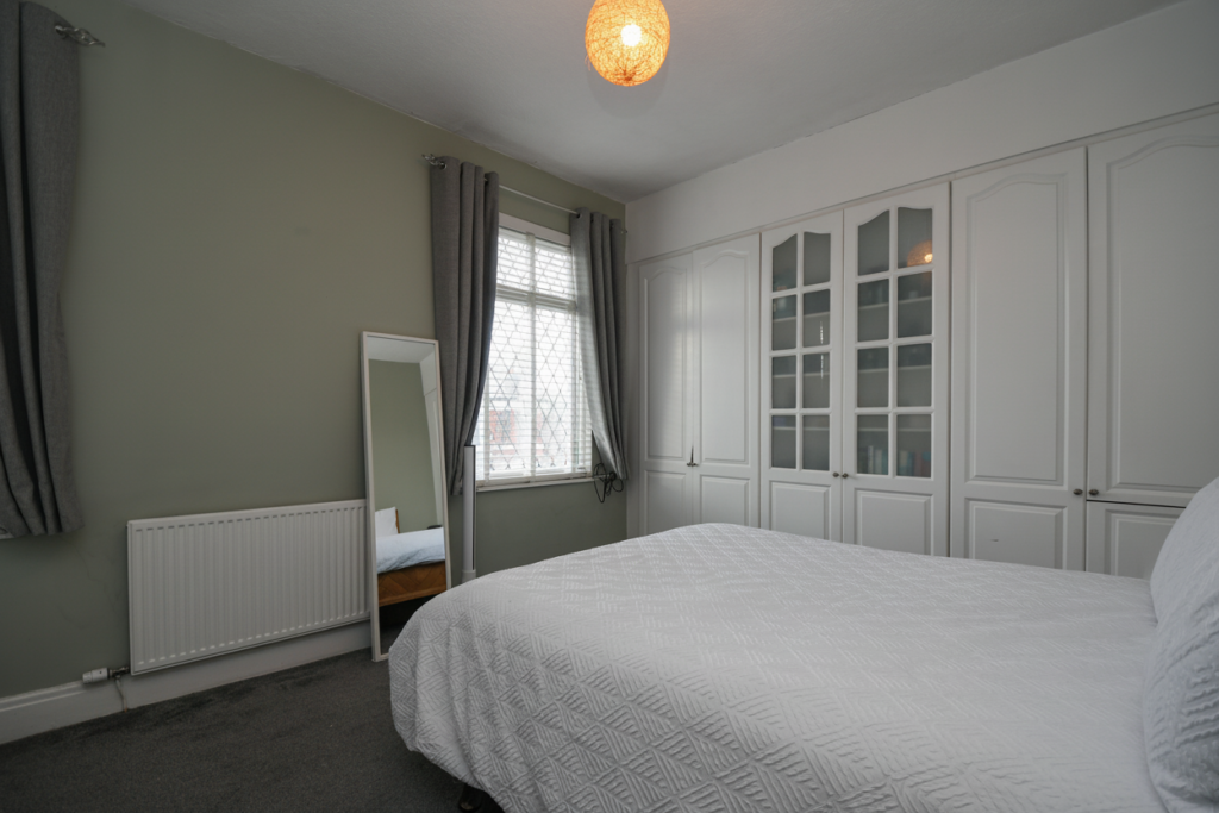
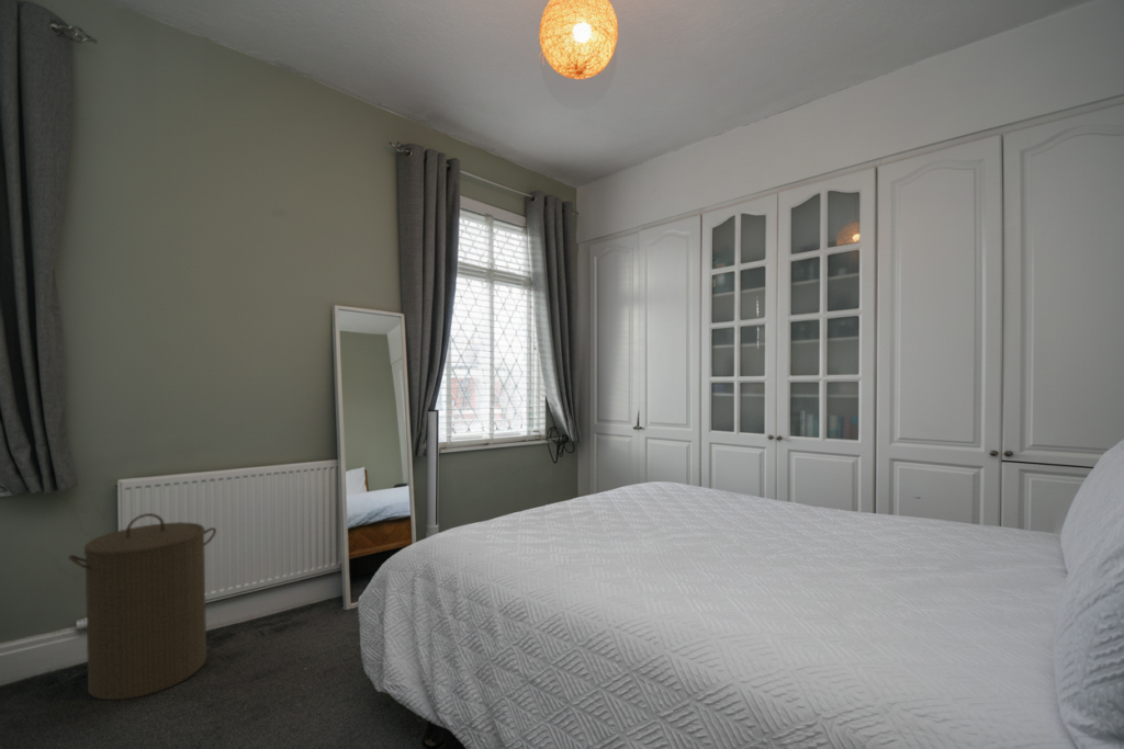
+ laundry hamper (148, 593)
